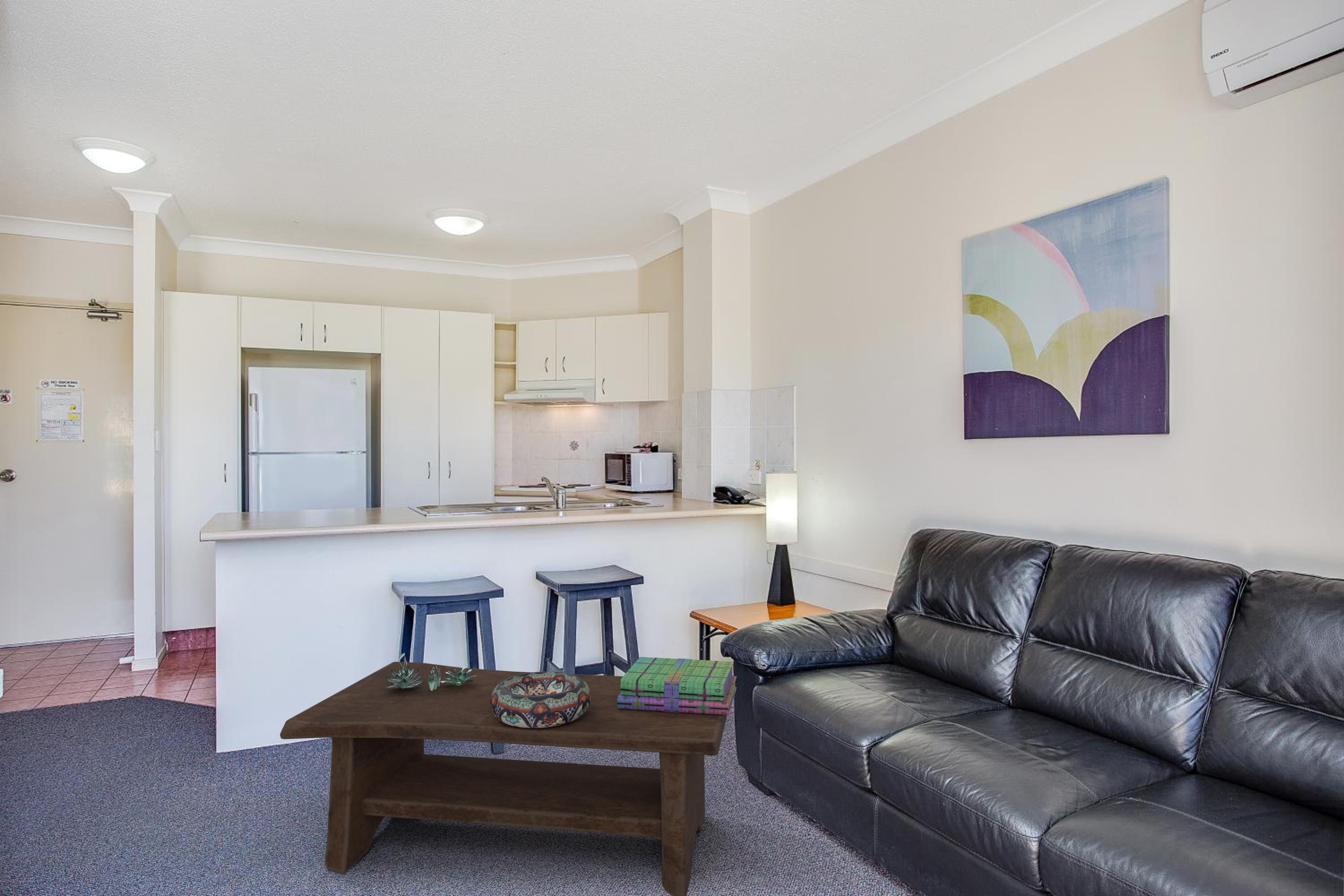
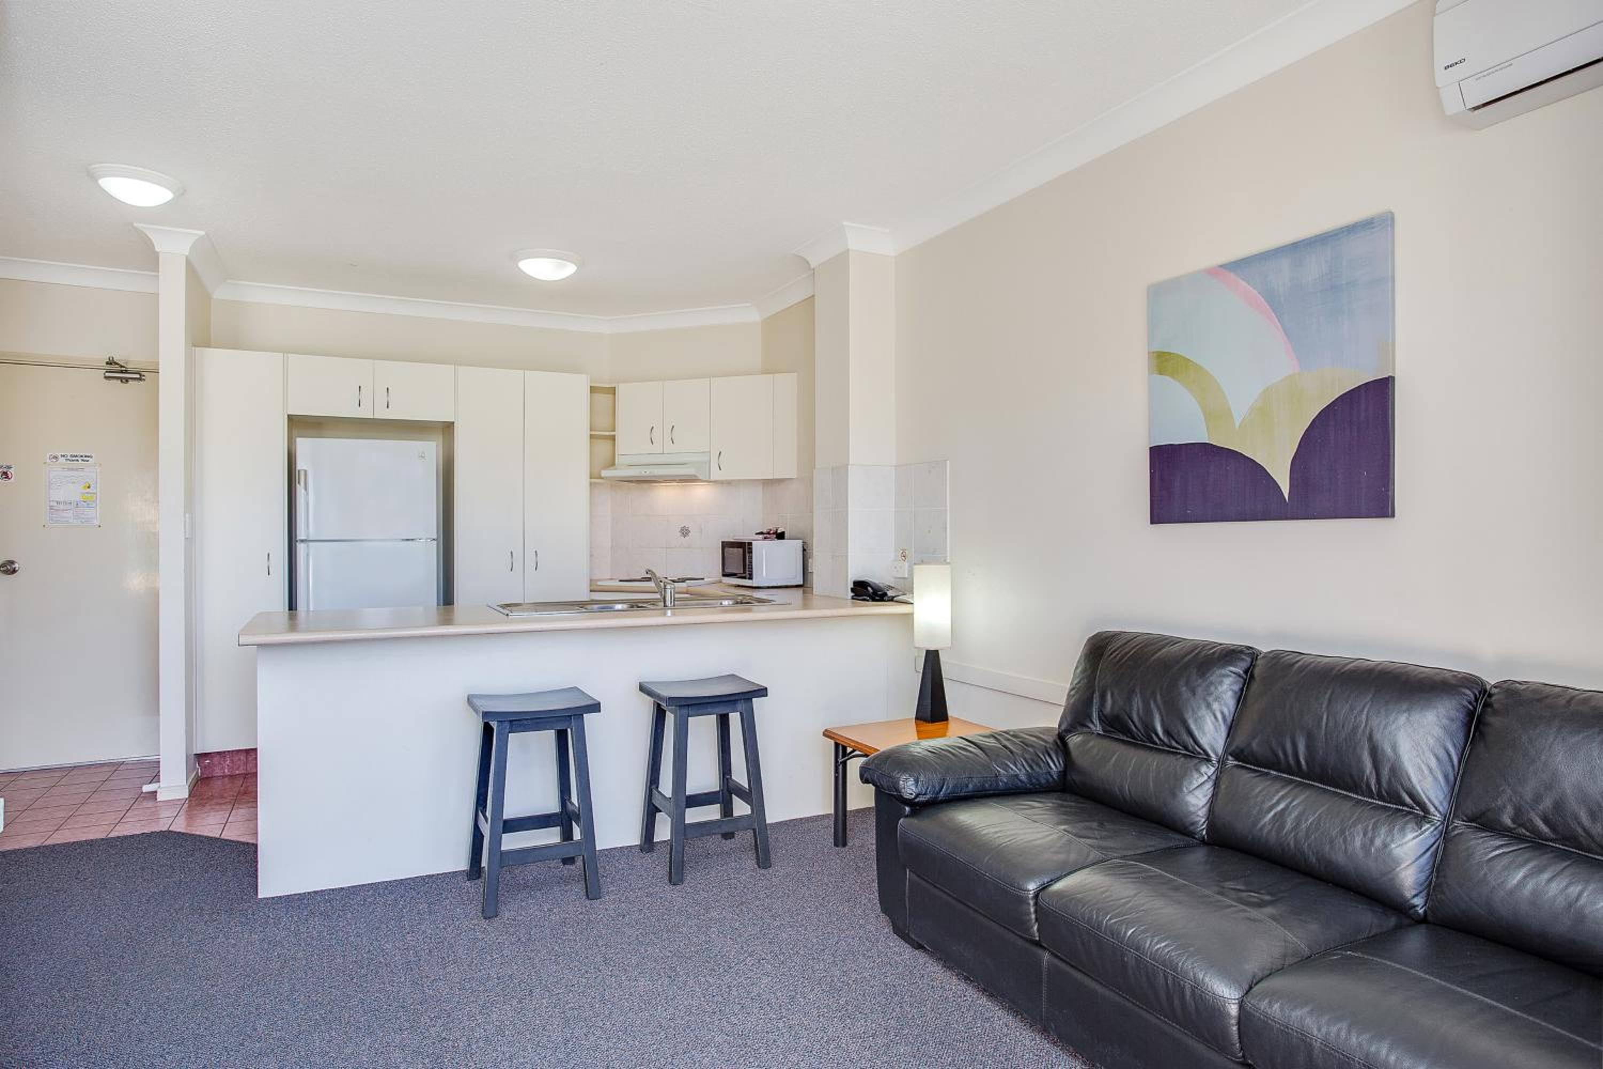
- stack of books (679, 683)
- coffee table (527, 769)
- decorative bowl (541, 698)
- succulent plant (431, 671)
